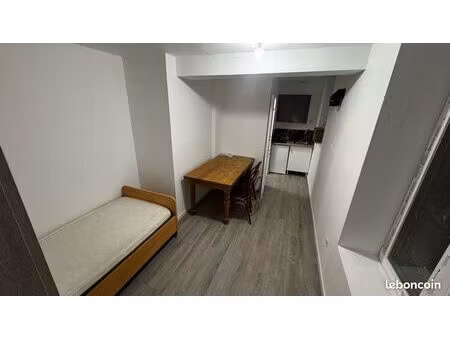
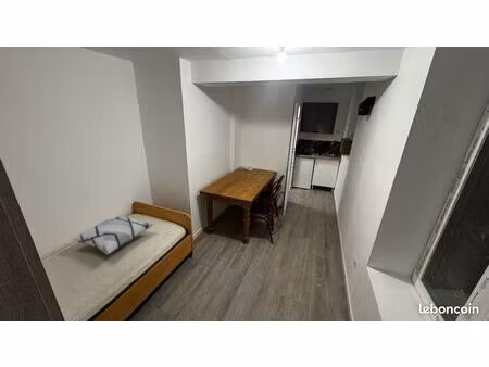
+ decorative pillow (115, 231)
